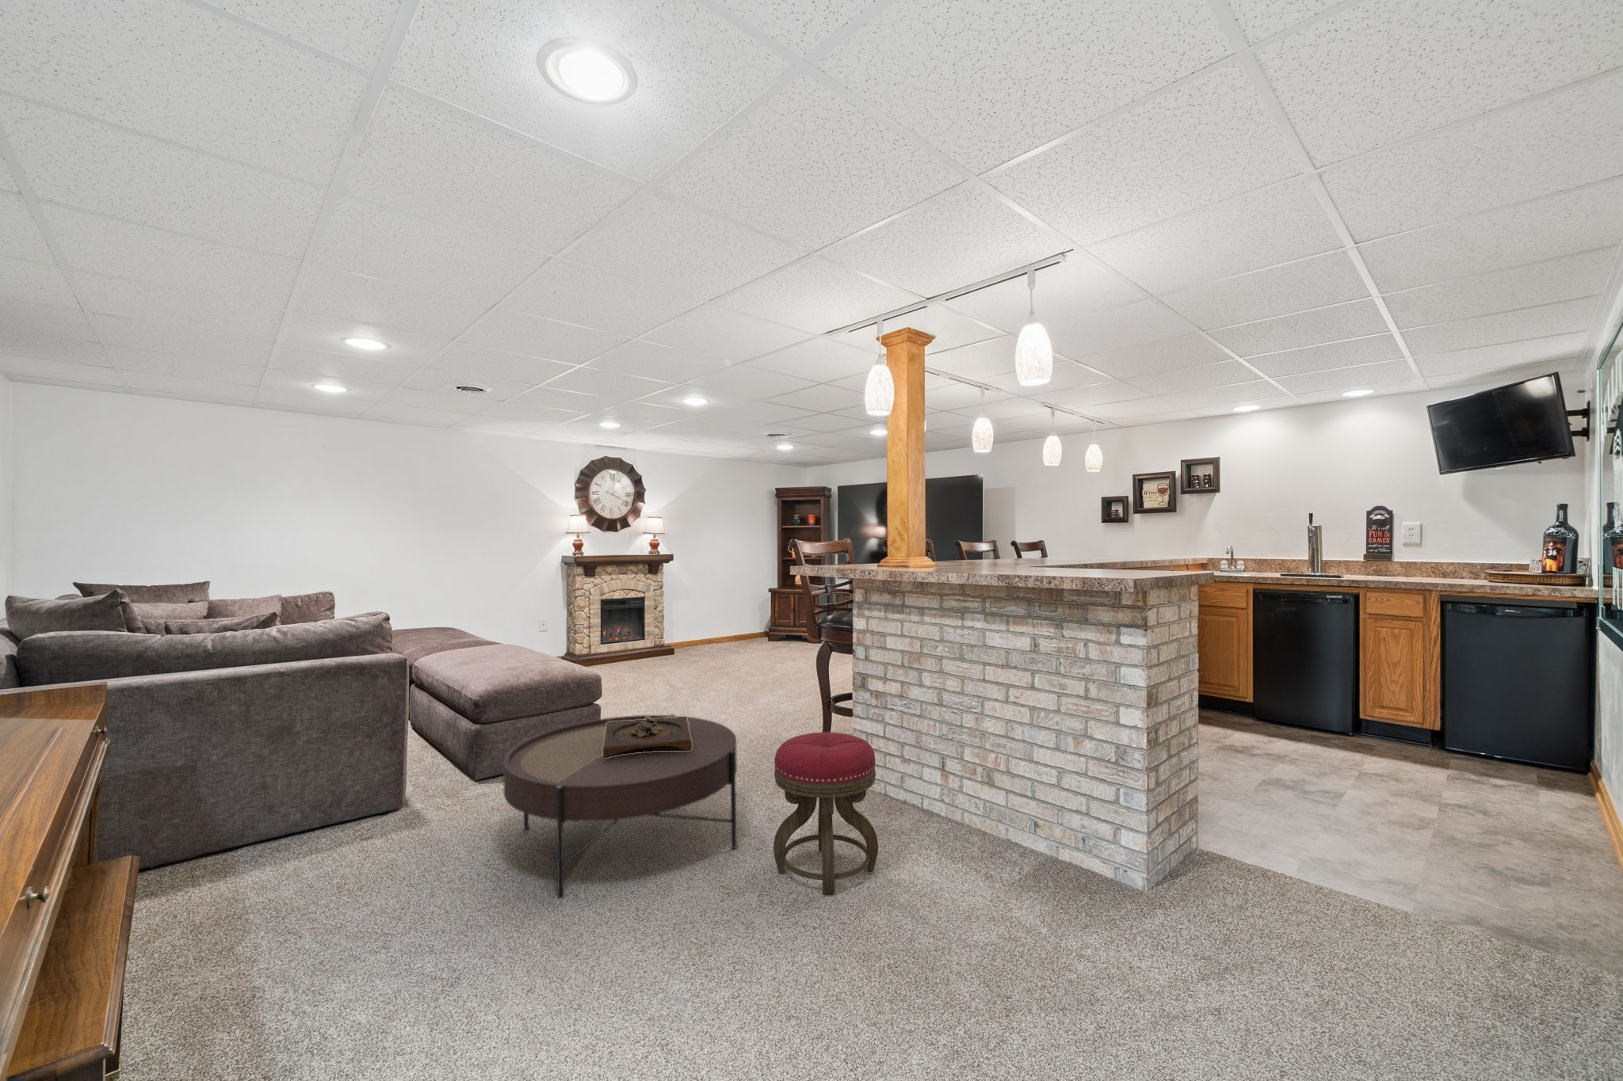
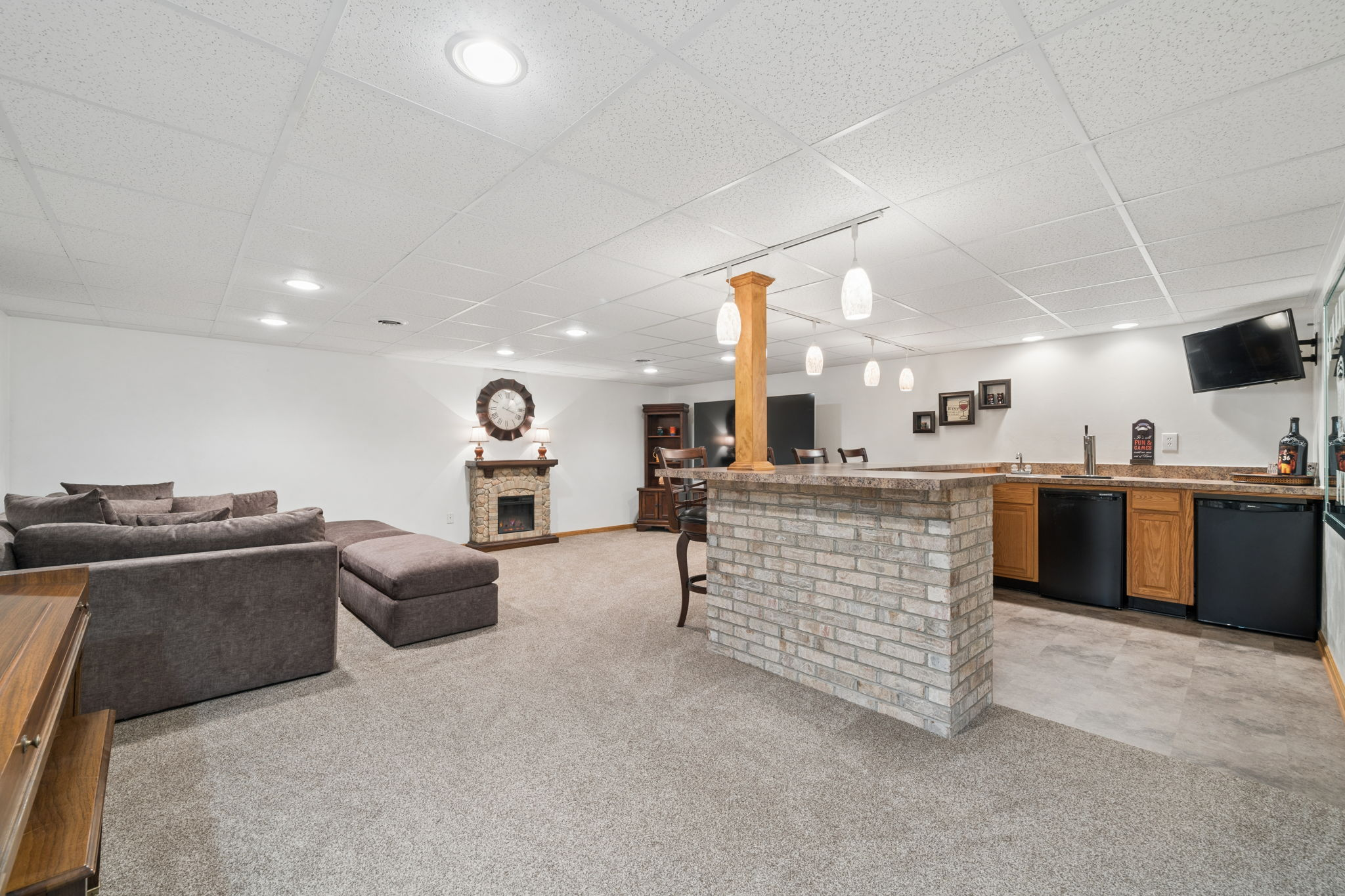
- stool (825, 806)
- wooden tray (647, 729)
- coffee table (625, 791)
